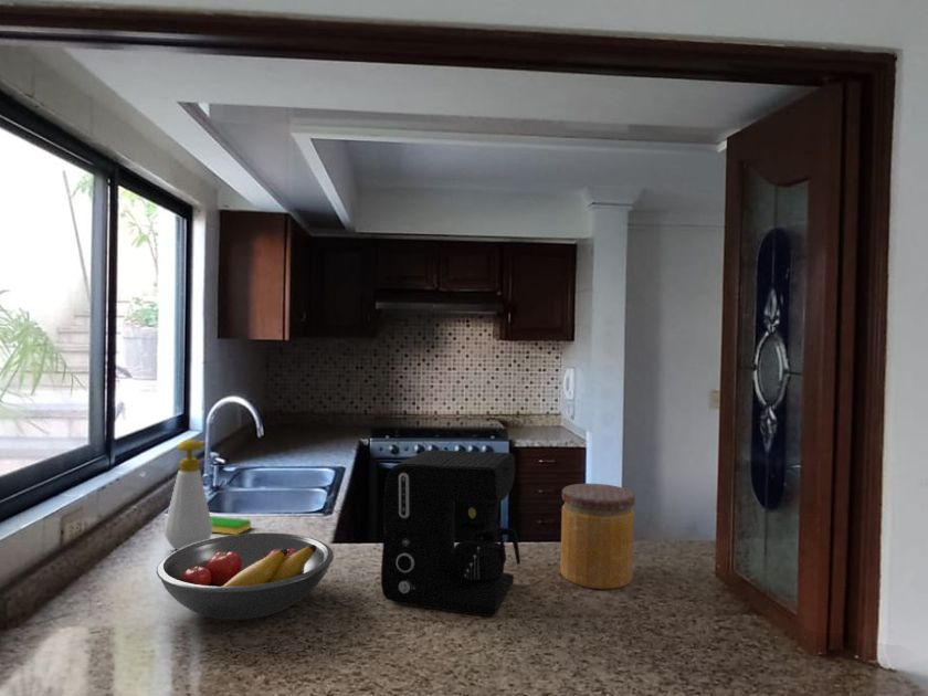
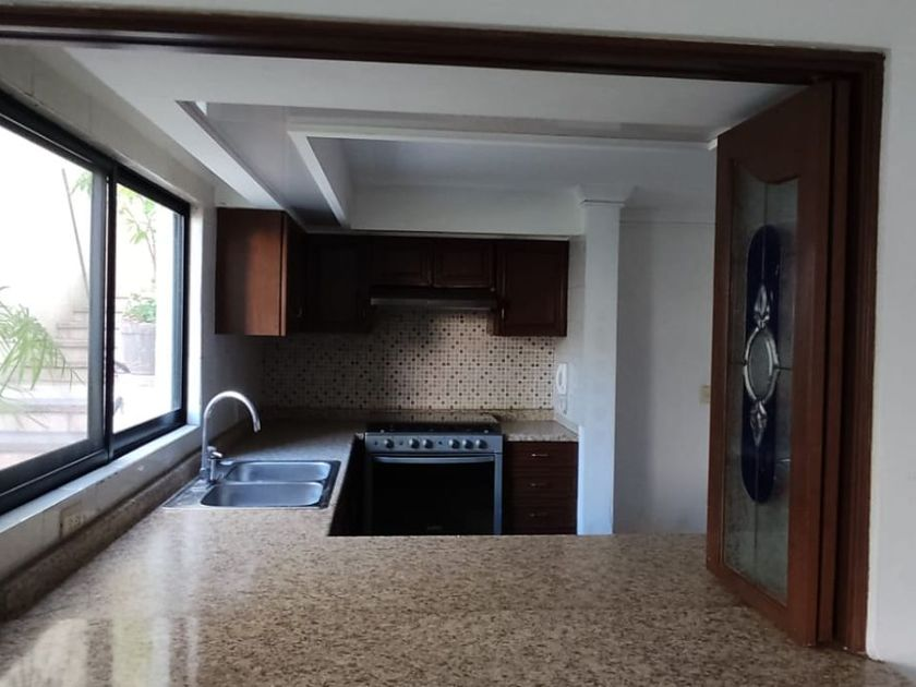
- fruit bowl (247, 574)
- dish sponge (223, 525)
- soap bottle (191, 493)
- jar (597, 534)
- coffee maker (458, 526)
